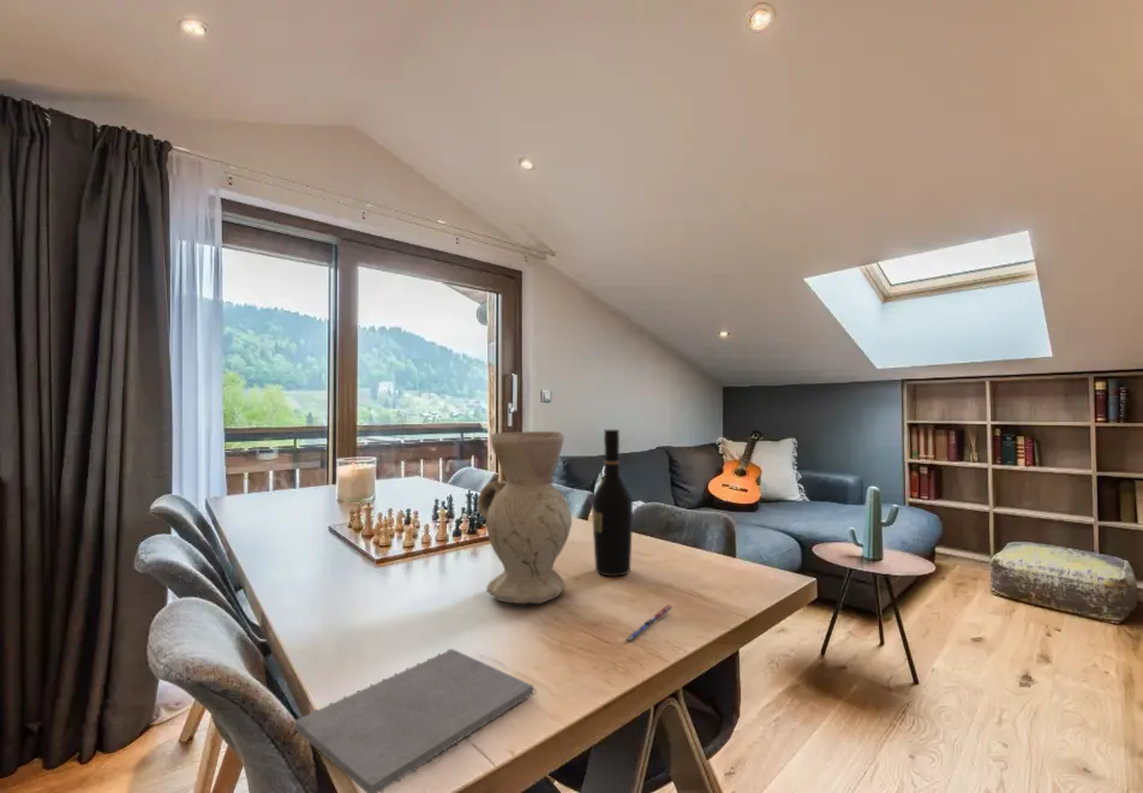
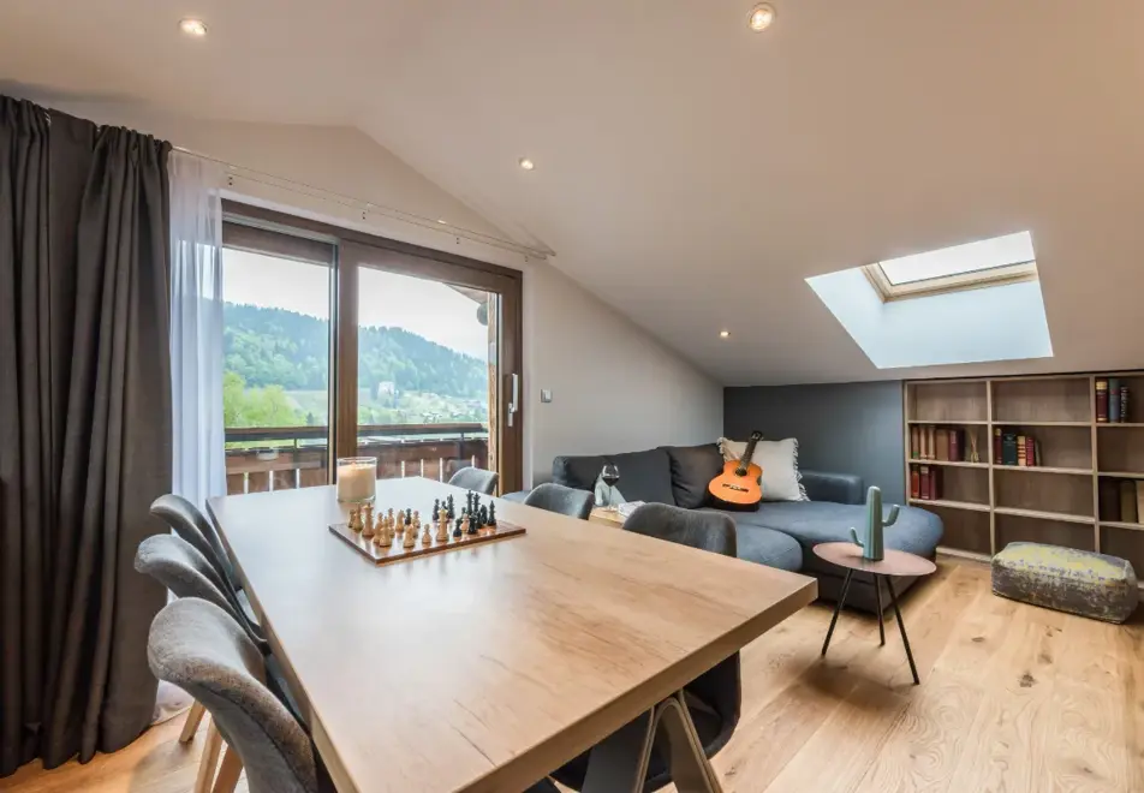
- pen (650, 621)
- vase (522, 511)
- wine bottle (611, 500)
- notepad (420, 705)
